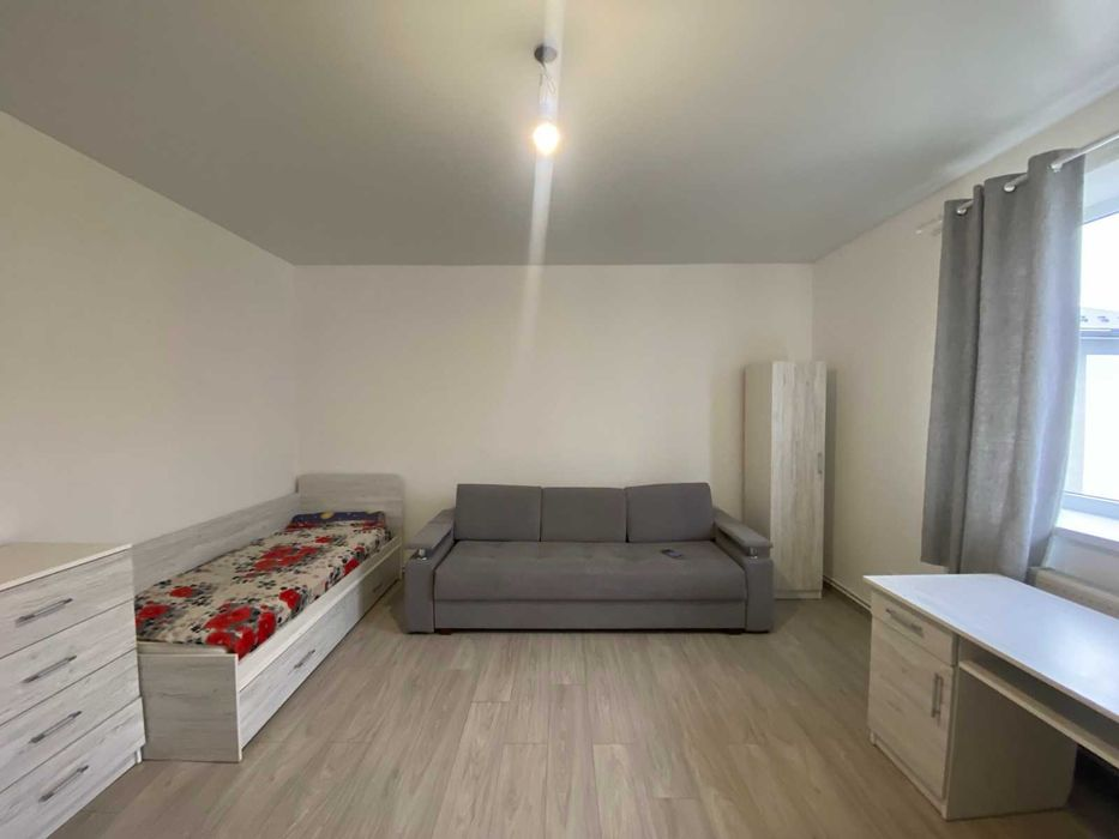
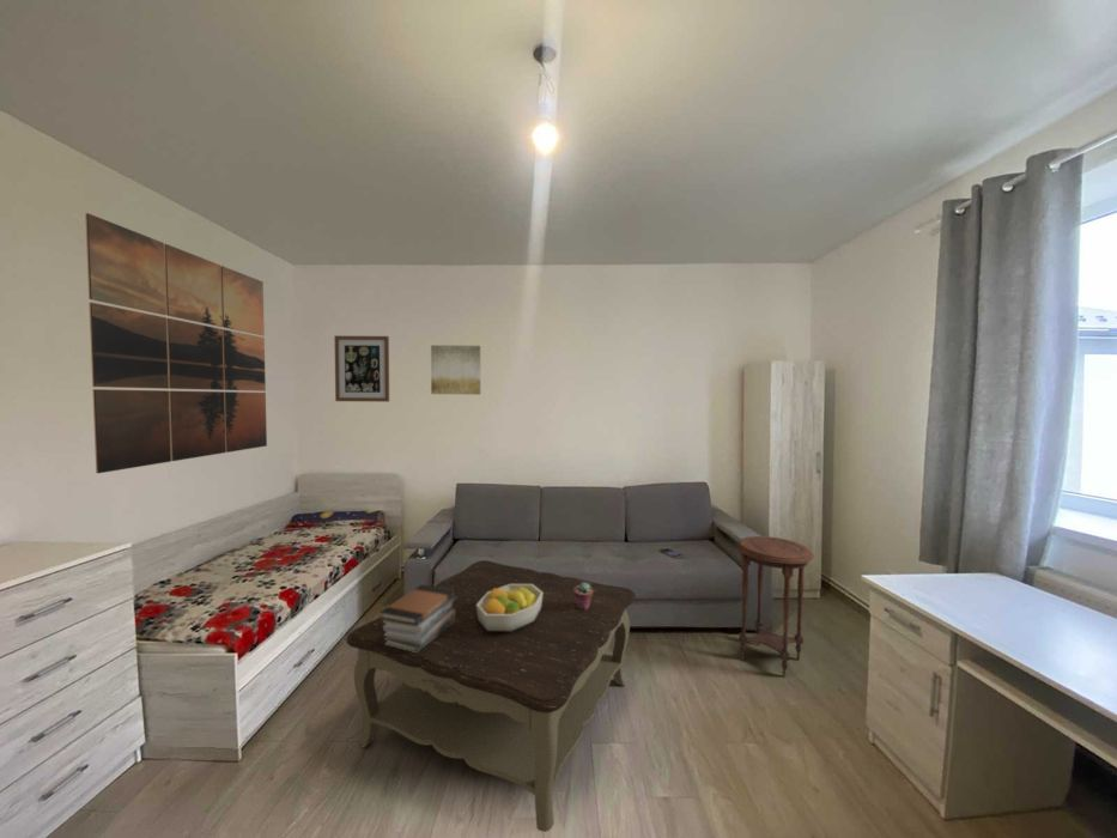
+ wall art (362, 369)
+ wall art (455, 370)
+ side table (783, 602)
+ wall art (196, 357)
+ coffee table (505, 660)
+ potted succulent (583, 594)
+ book stack (419, 615)
+ fruit bowl (510, 603)
